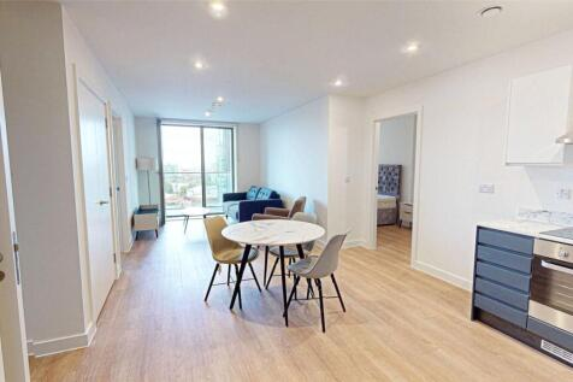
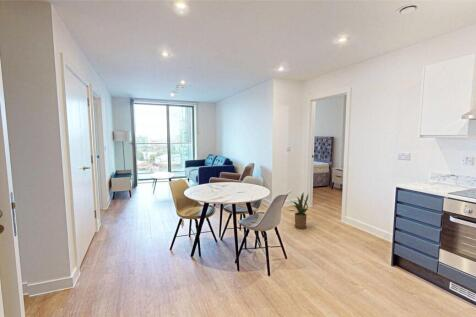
+ house plant (298, 210)
